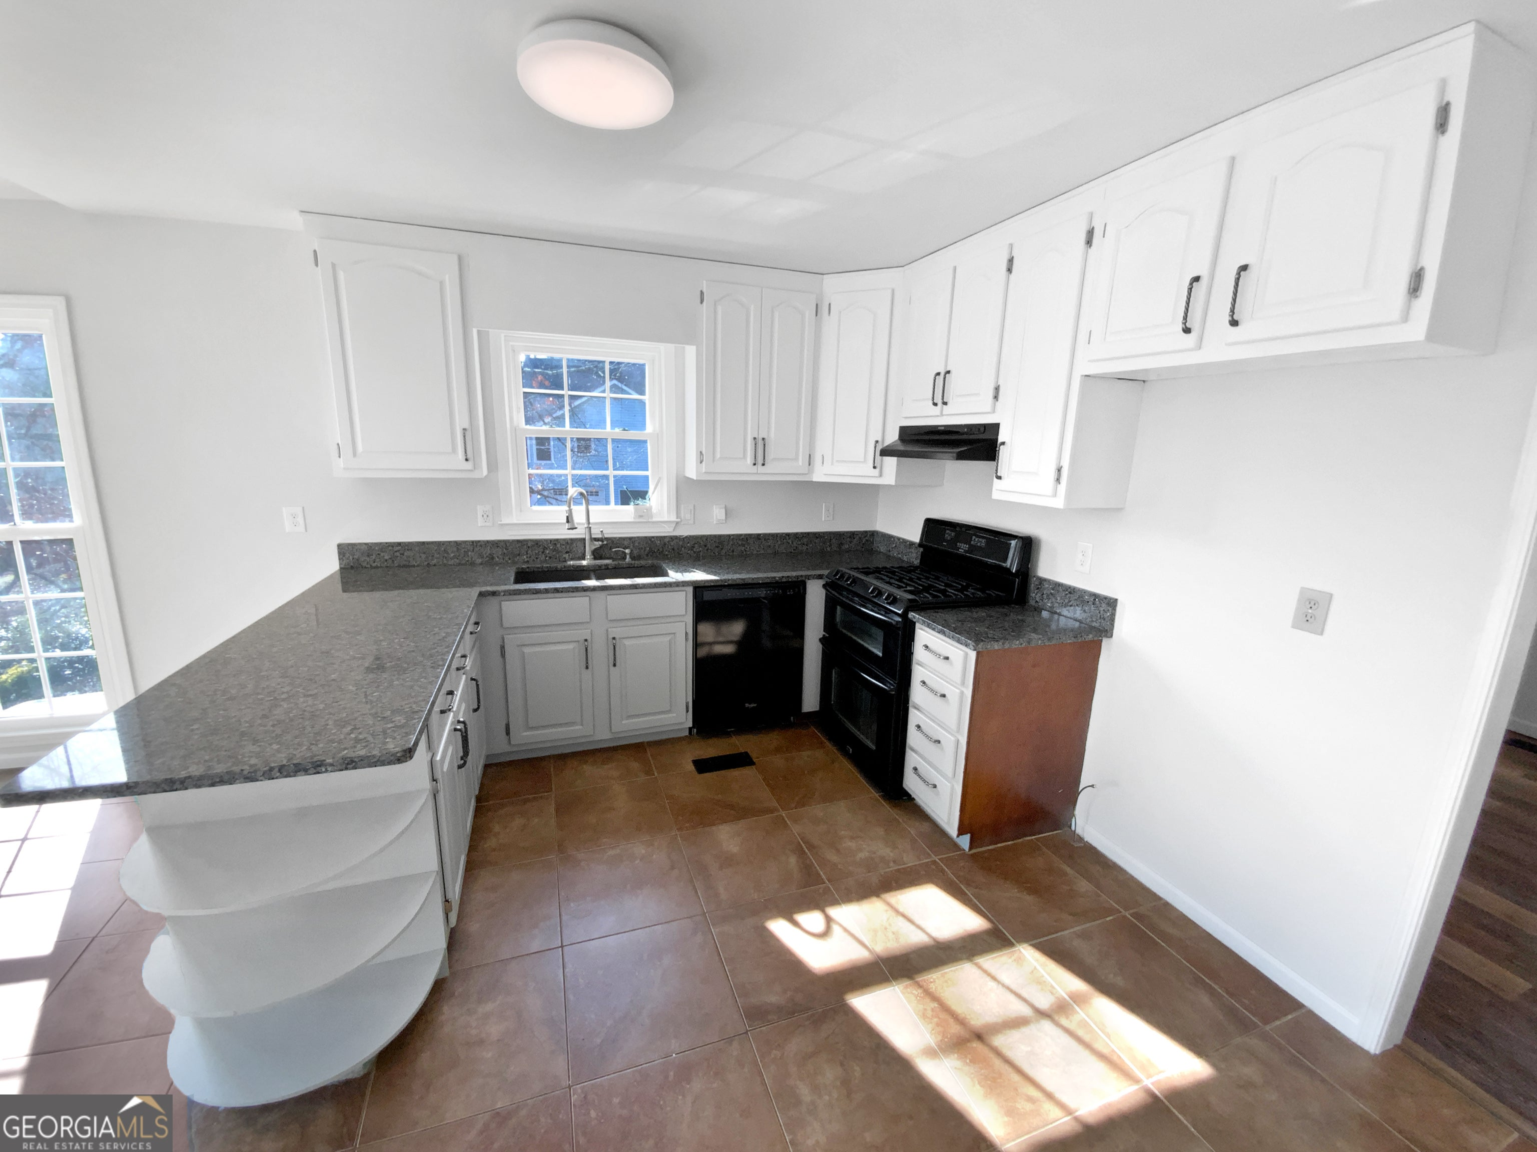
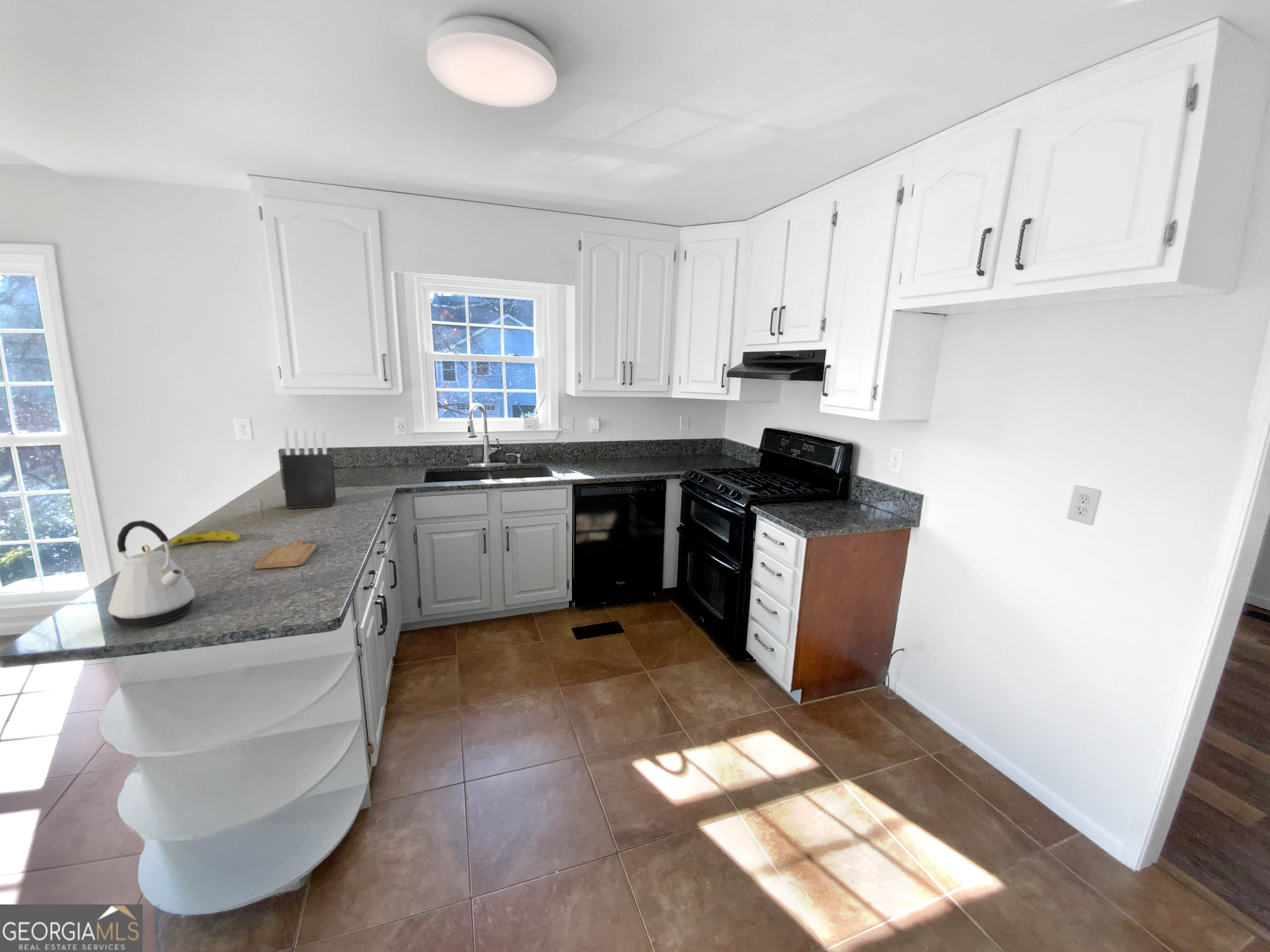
+ chopping board (289, 552)
+ fruit (208, 538)
+ kettle (150, 570)
+ knife block (309, 466)
